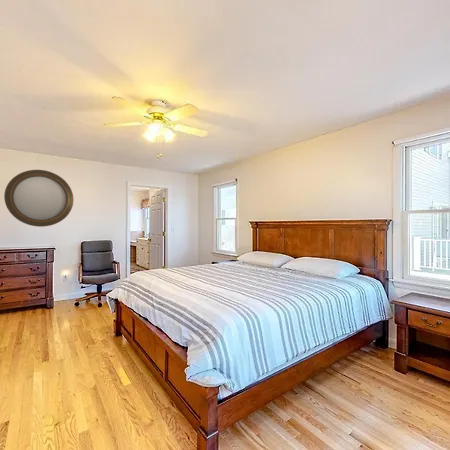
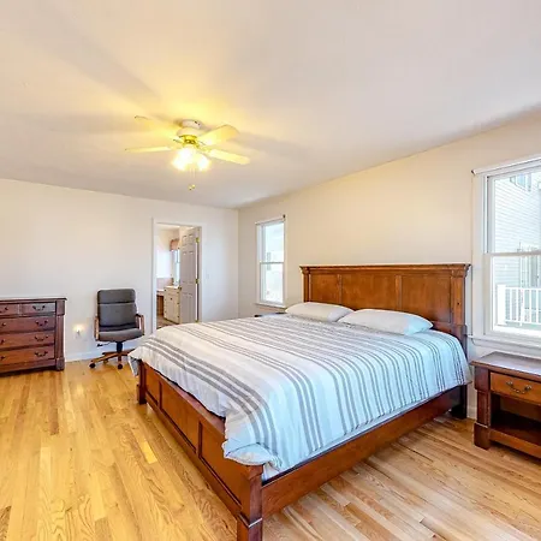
- home mirror (41, 198)
